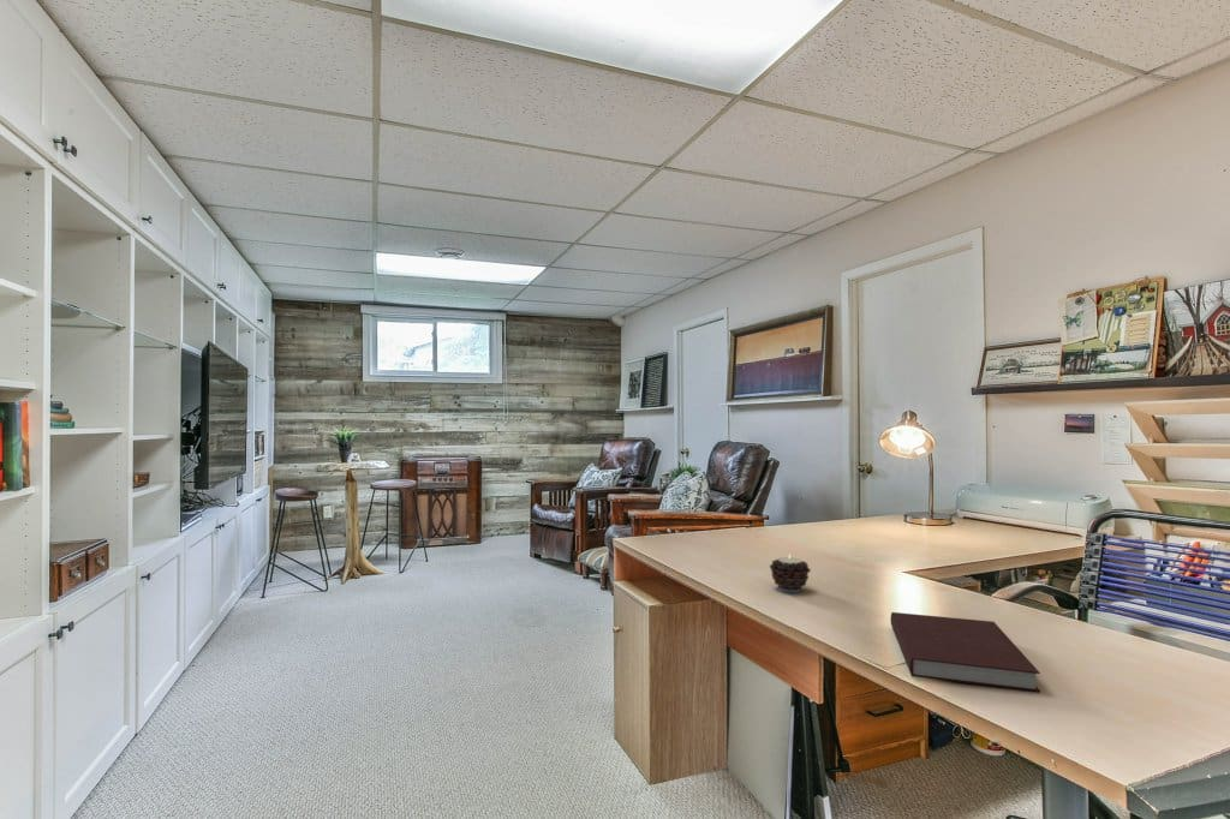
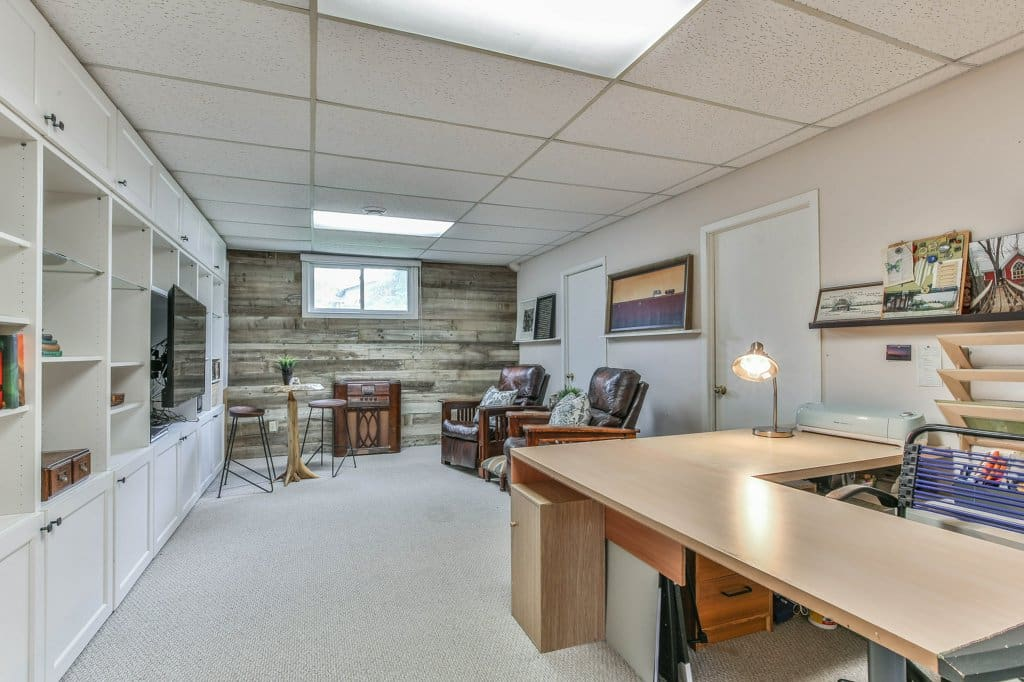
- notebook (955, 646)
- candle (789, 572)
